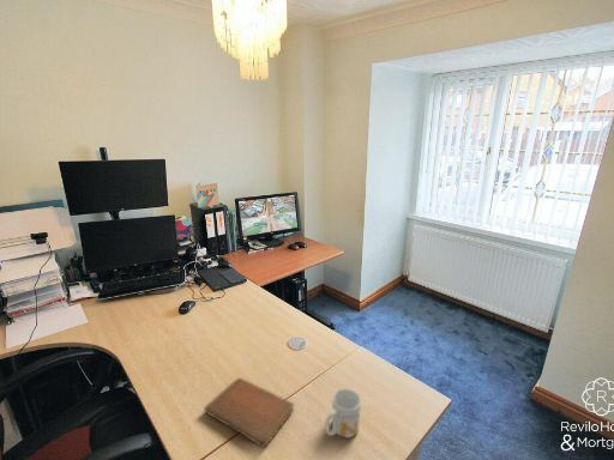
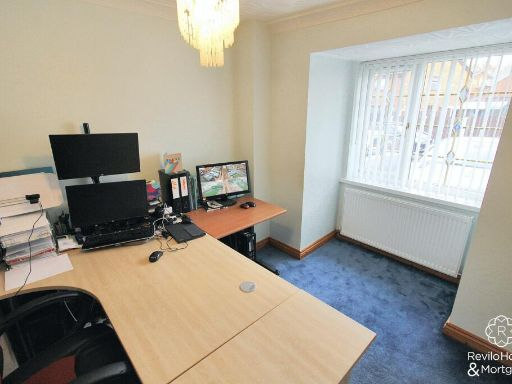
- mug (344, 416)
- notebook (249, 408)
